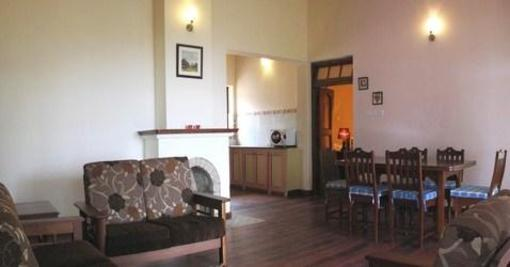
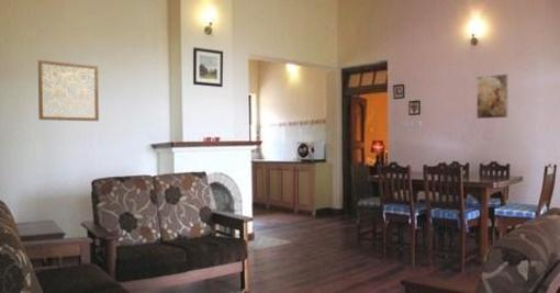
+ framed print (492, 97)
+ wall art (67, 92)
